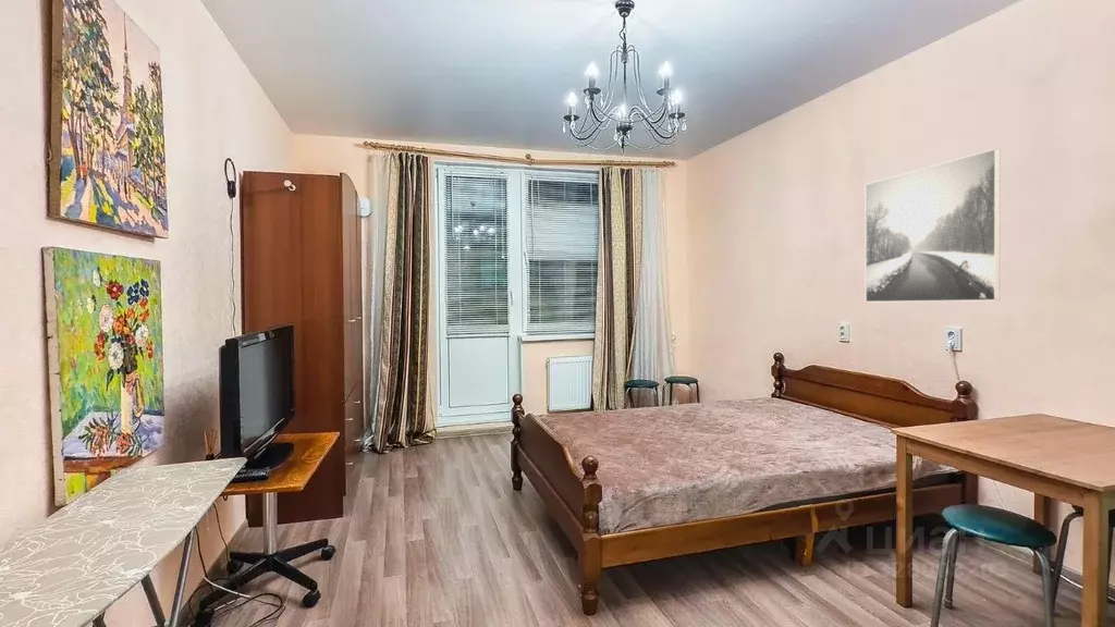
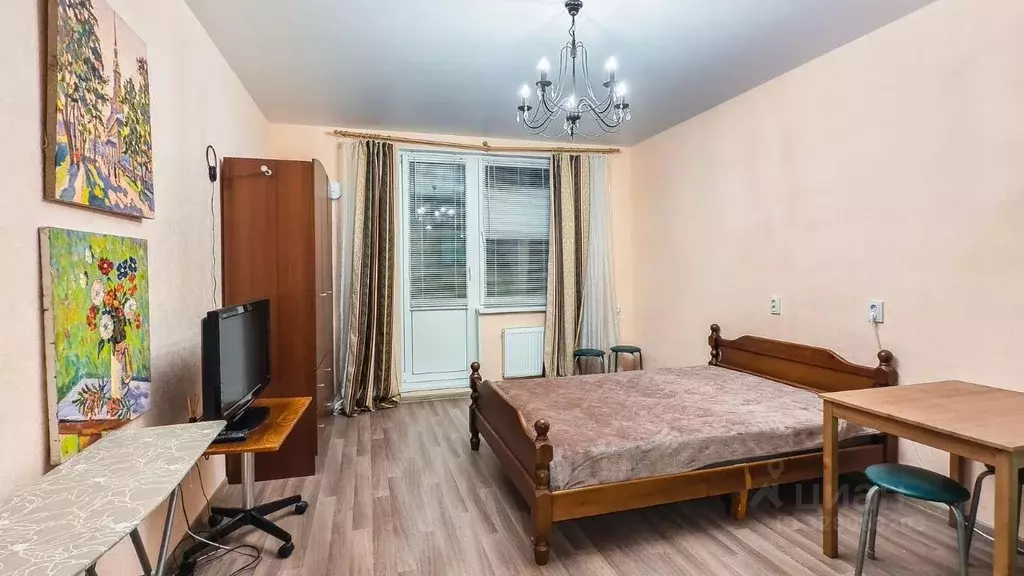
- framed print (923, 235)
